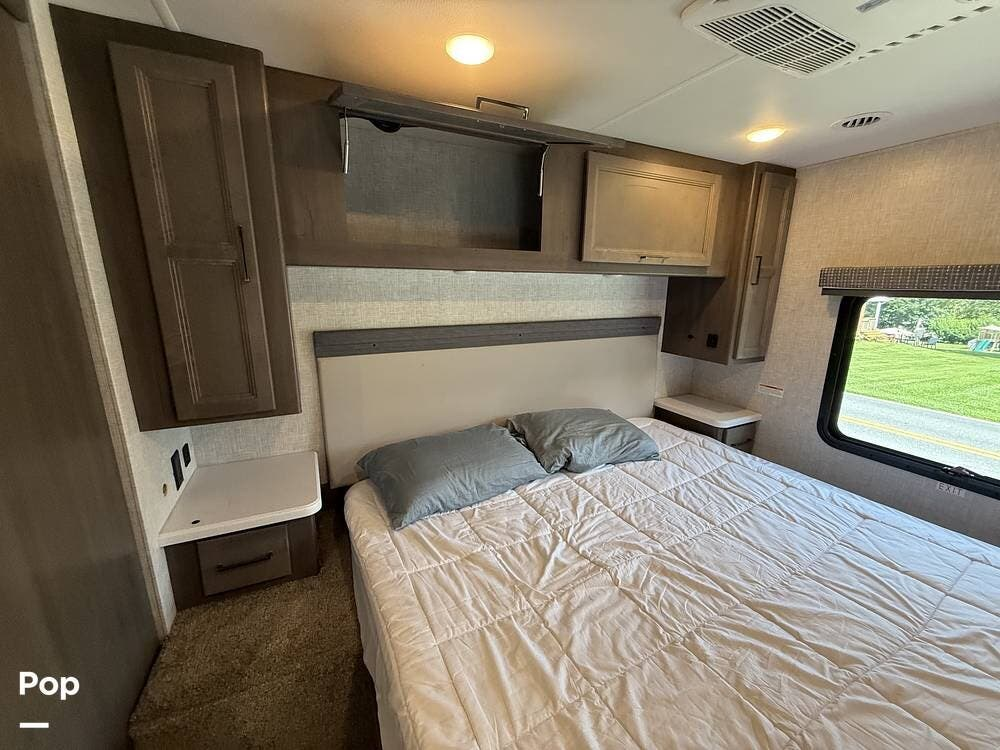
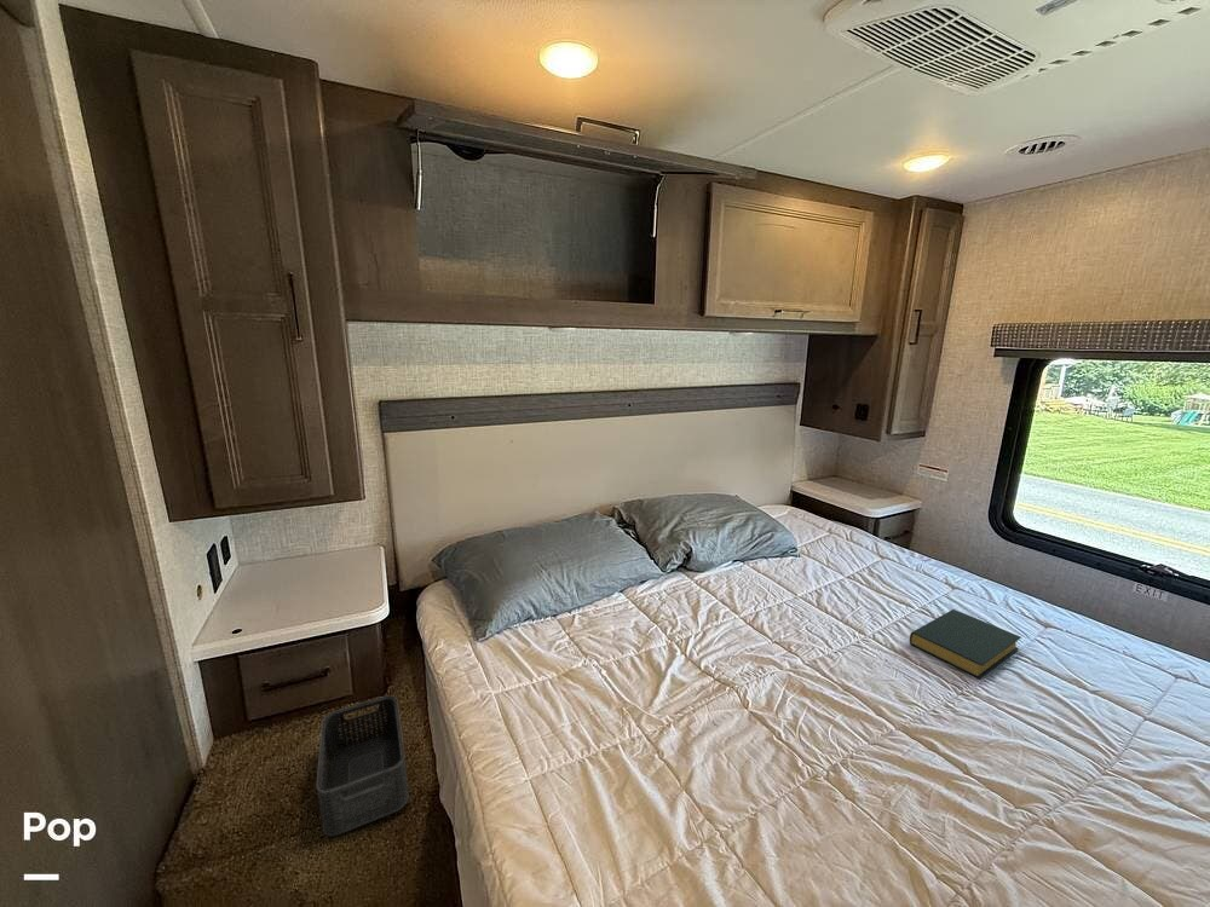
+ hardback book (964, 640)
+ storage bin (363, 758)
